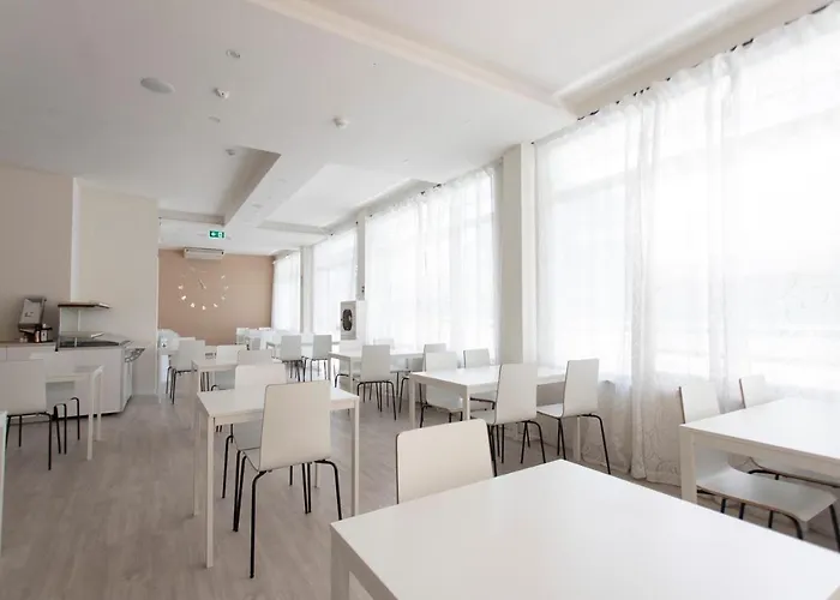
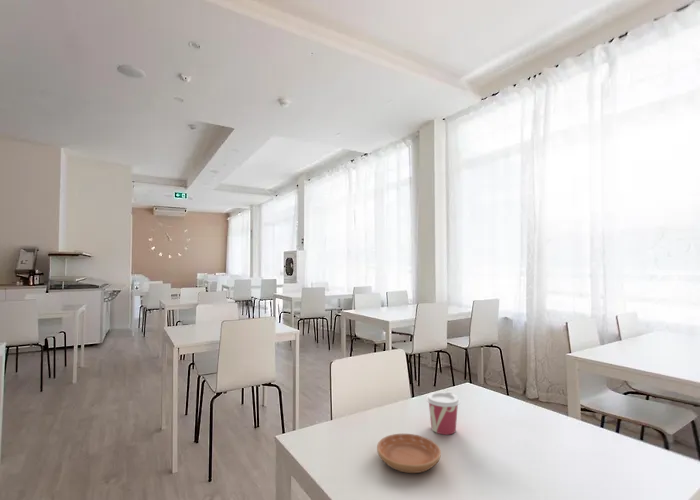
+ cup (443, 412)
+ saucer (408, 453)
